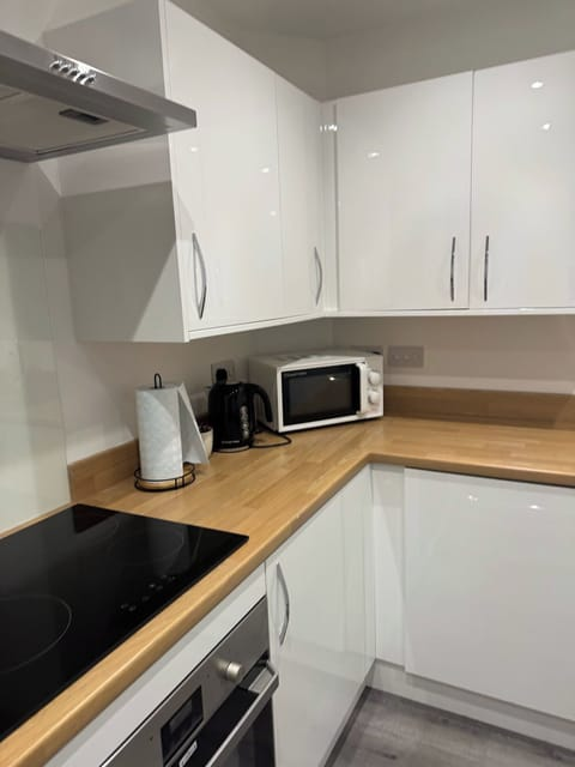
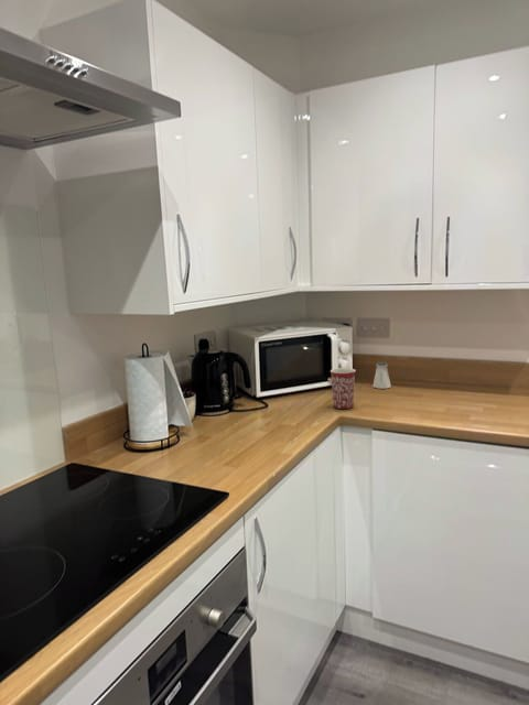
+ mug (345, 387)
+ saltshaker (381, 375)
